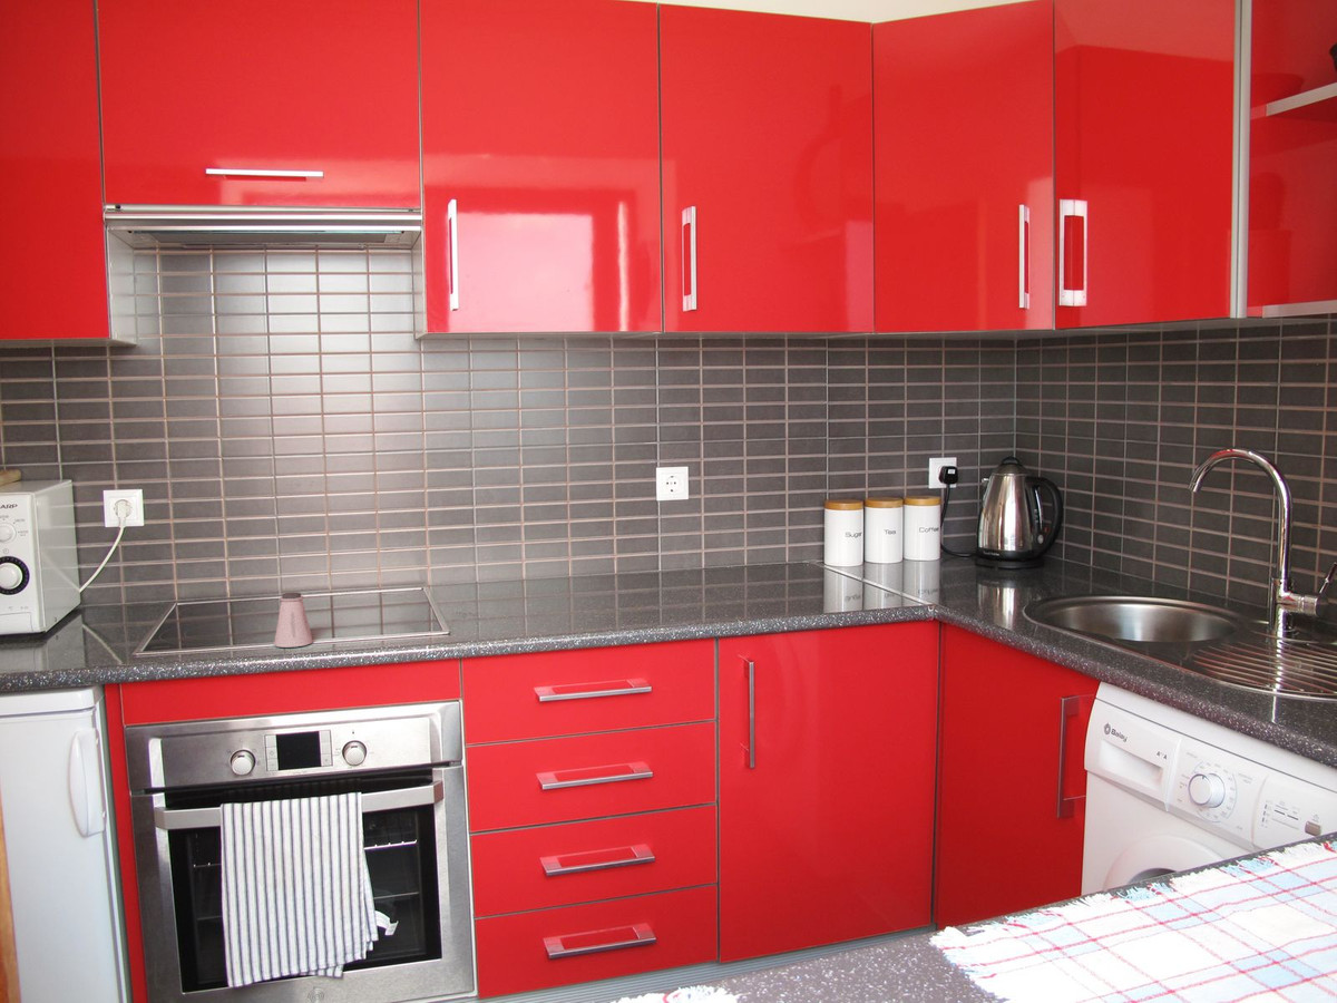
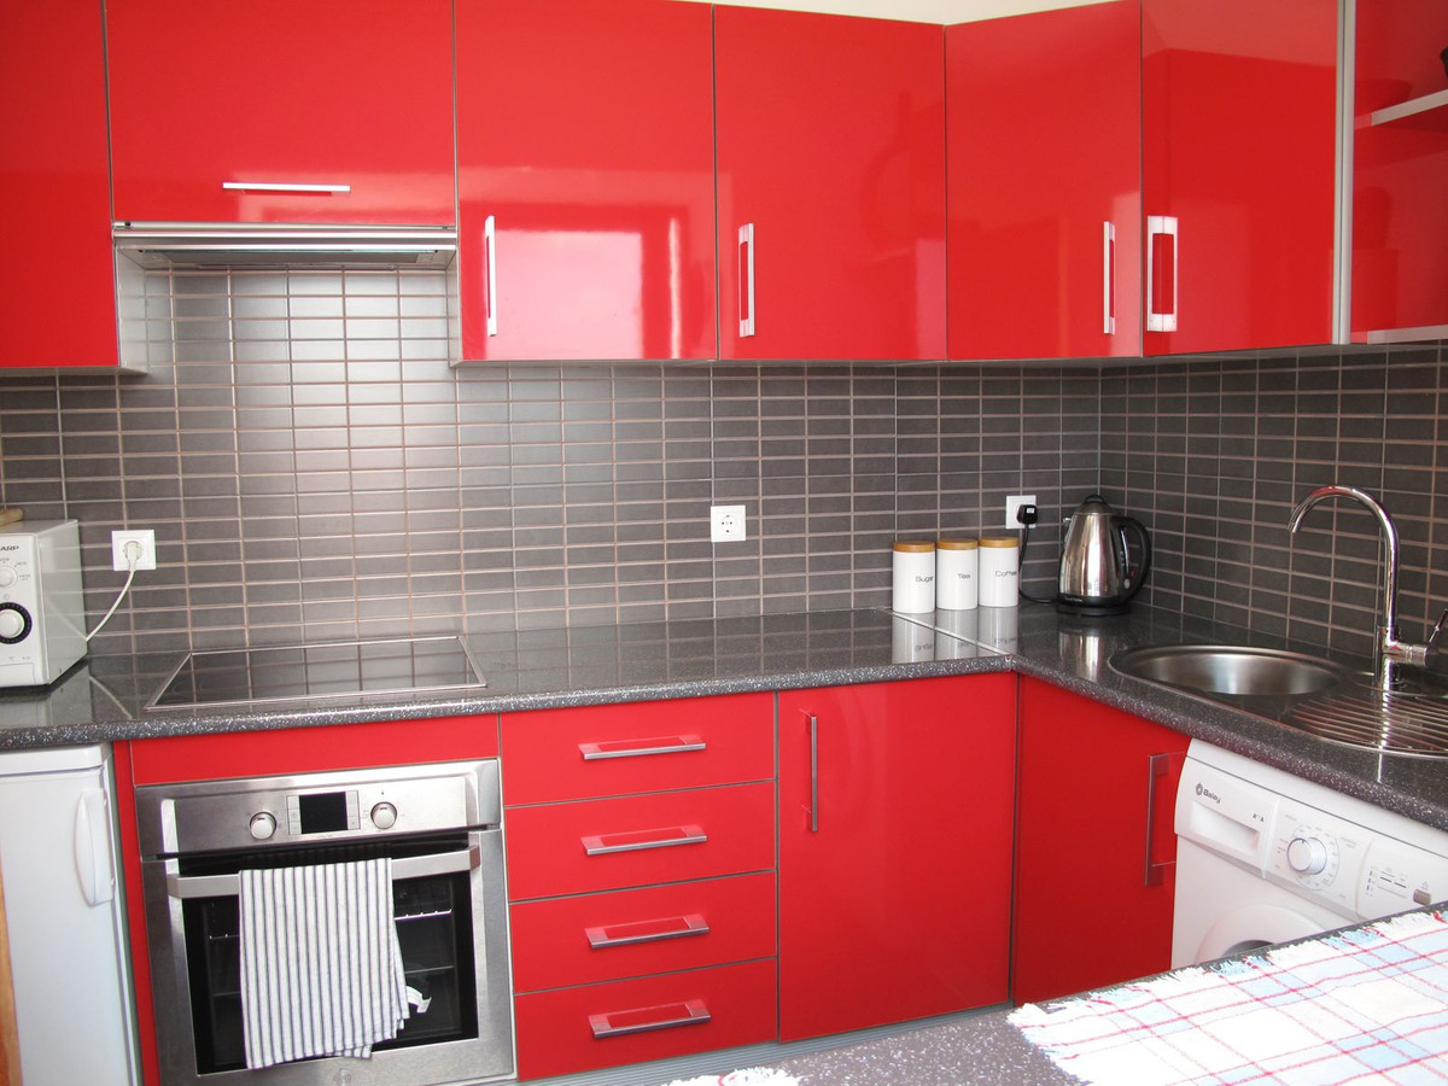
- saltshaker (292, 619)
